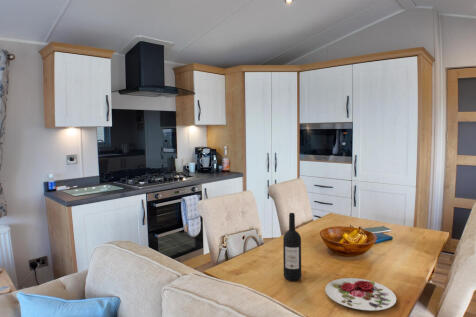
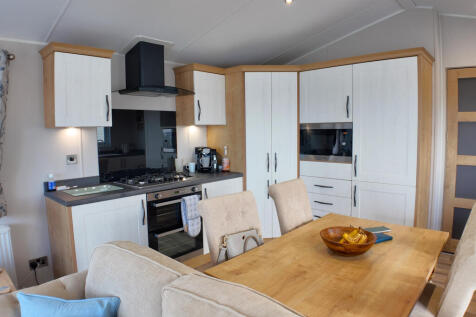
- plate (359, 292)
- wine bottle (292, 245)
